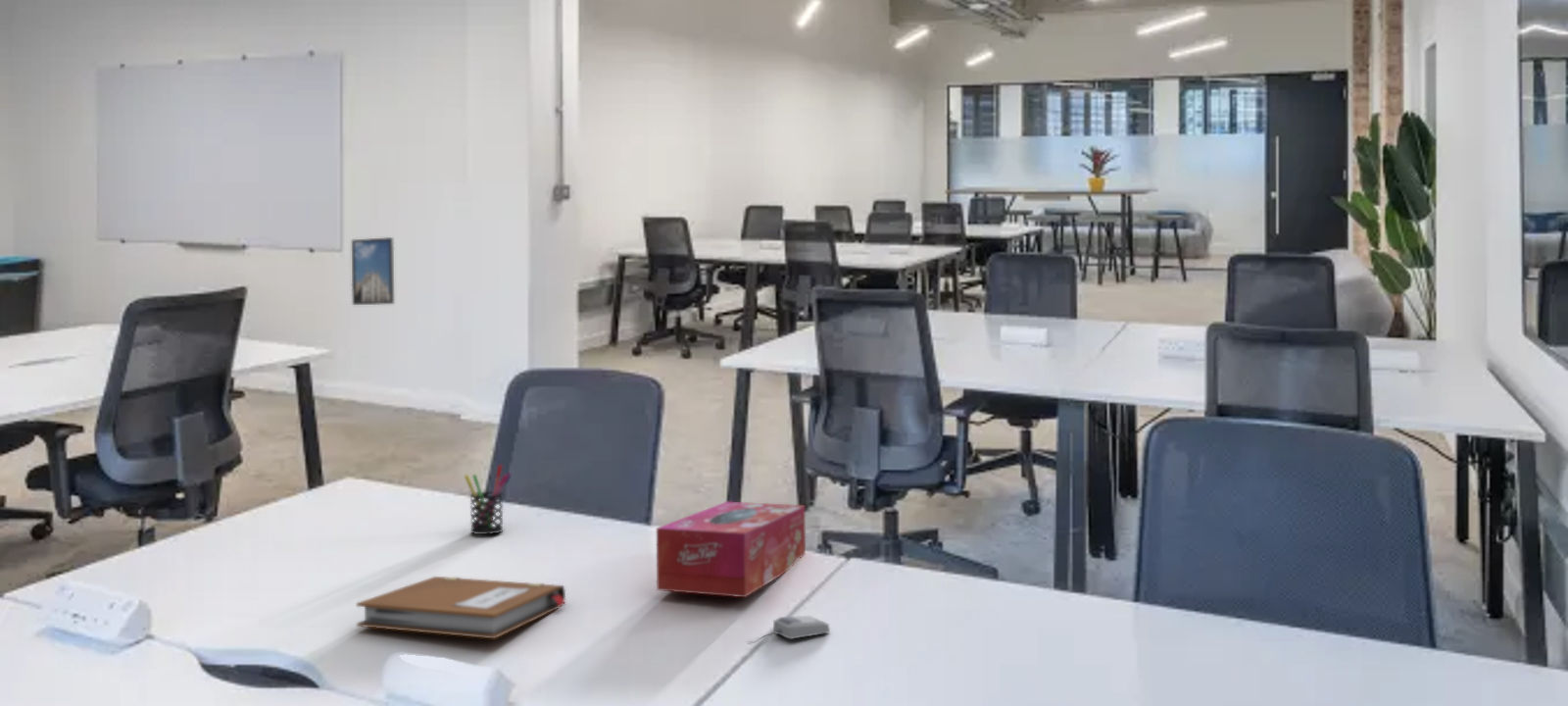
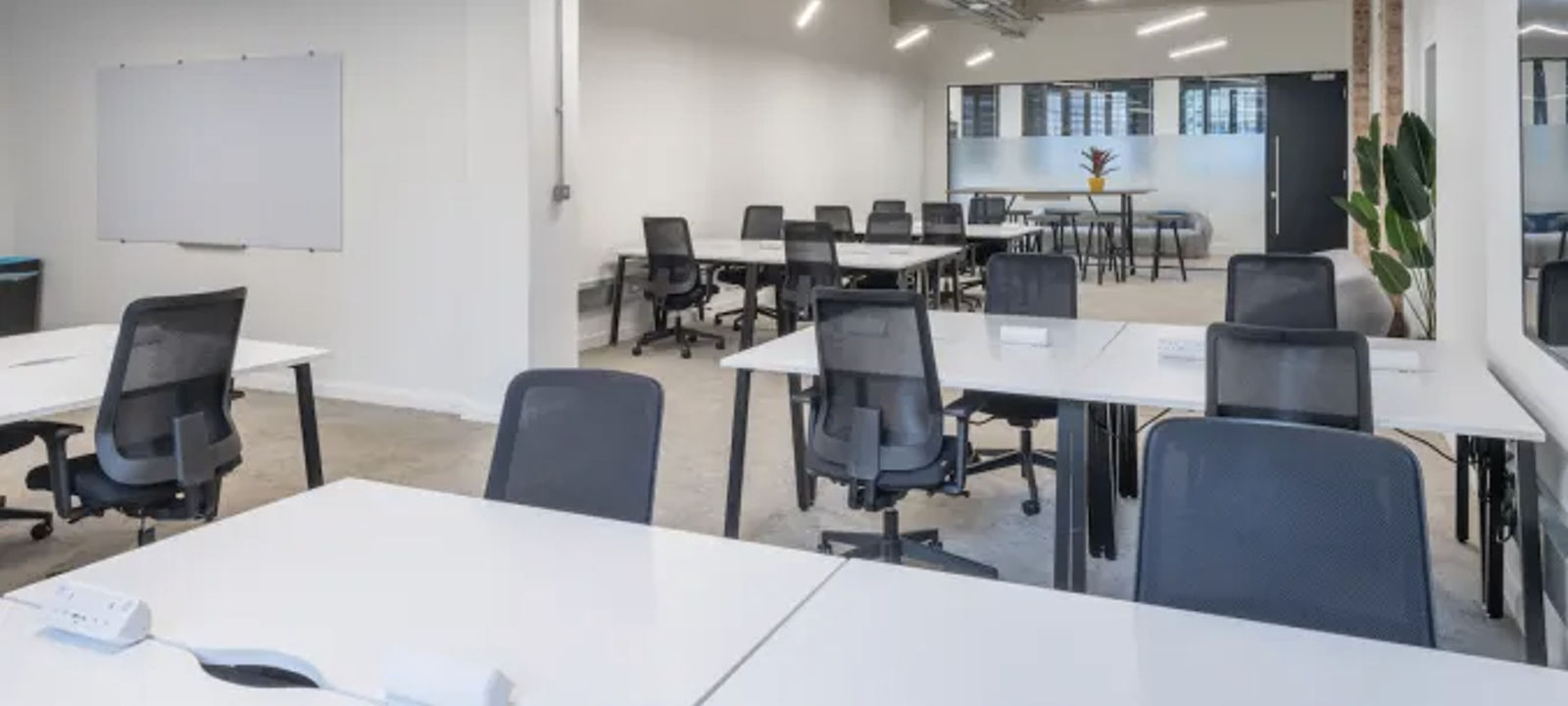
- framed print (372, 272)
- notebook (468, 604)
- tissue box (735, 545)
- pen holder (486, 497)
- computer mouse (784, 628)
